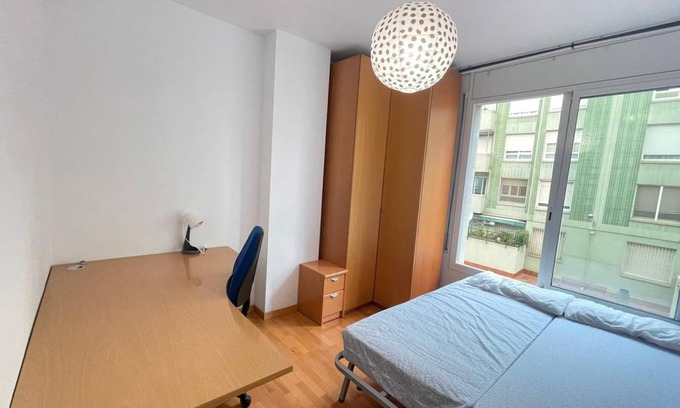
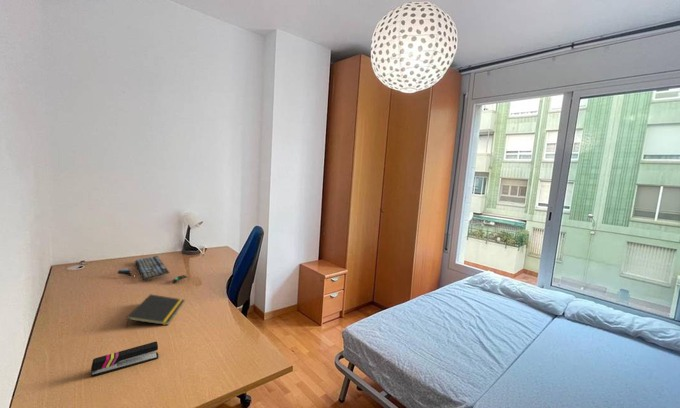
+ keyboard (150, 269)
+ notepad (158, 308)
+ stapler (126, 357)
